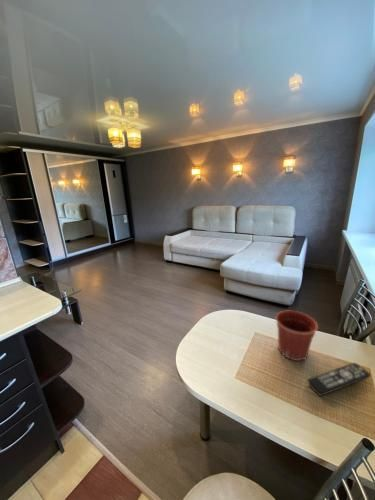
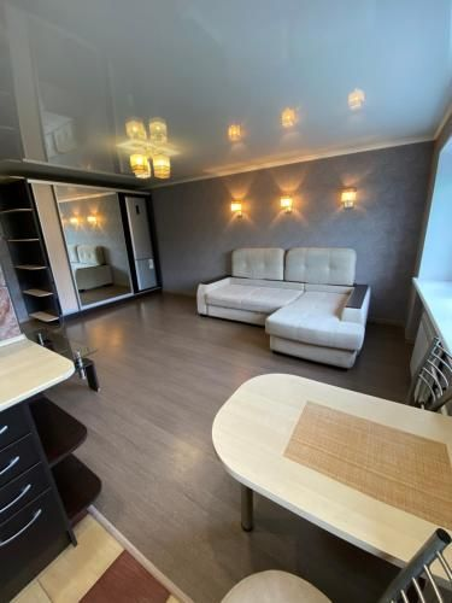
- flower pot (294, 336)
- remote control (339, 378)
